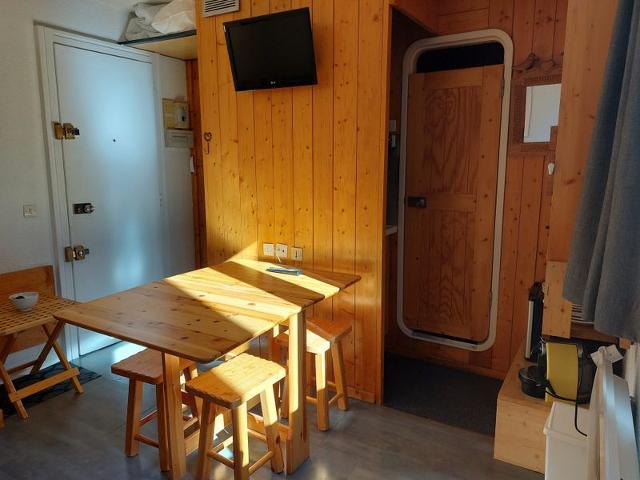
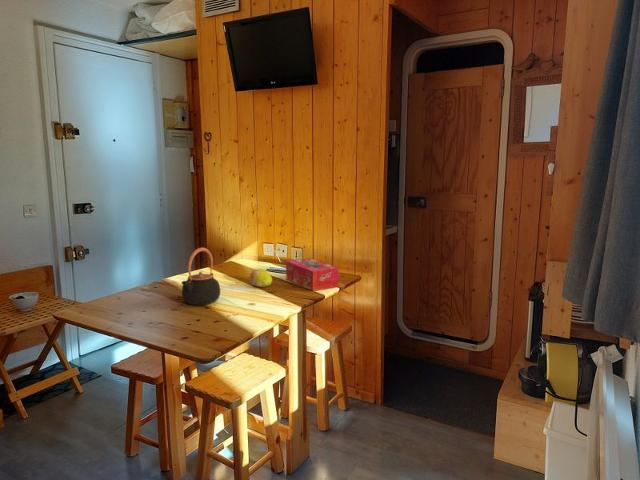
+ tissue box (311, 273)
+ fruit (261, 278)
+ teapot (198, 275)
